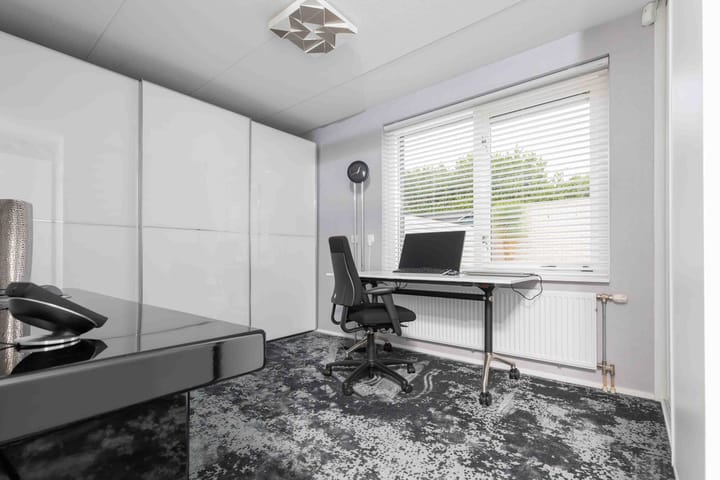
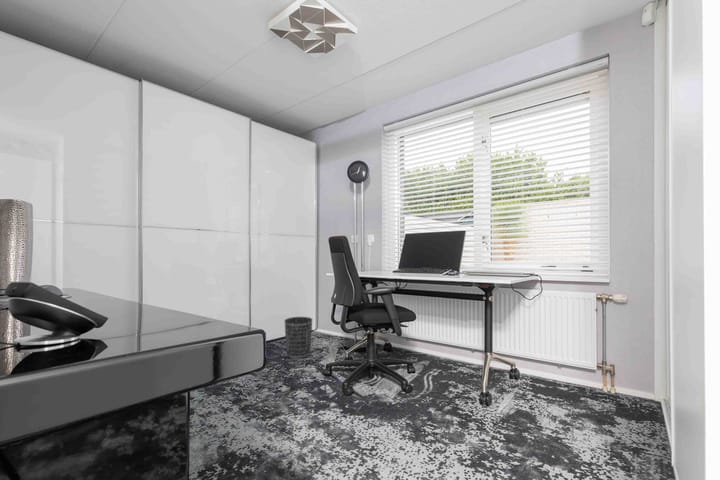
+ wastebasket (298, 337)
